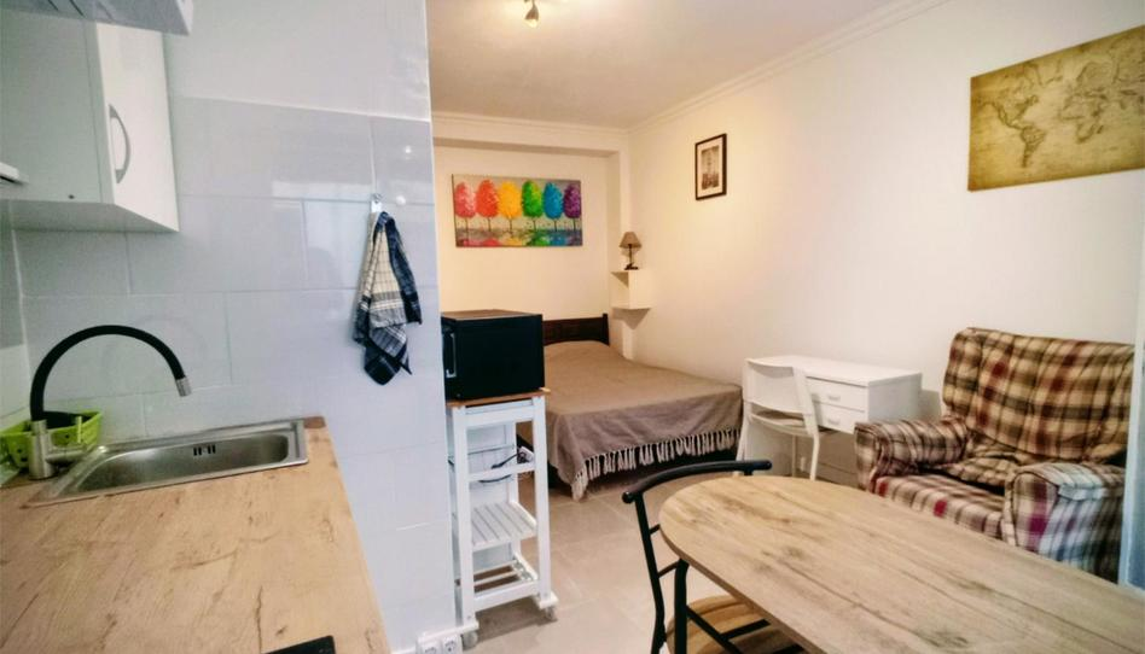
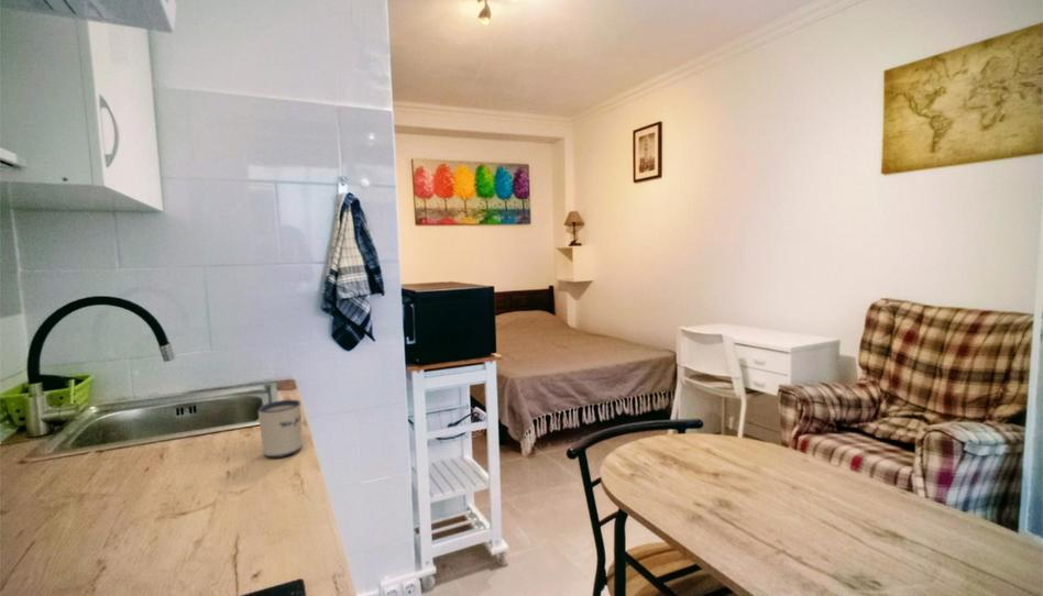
+ mug (285, 426)
